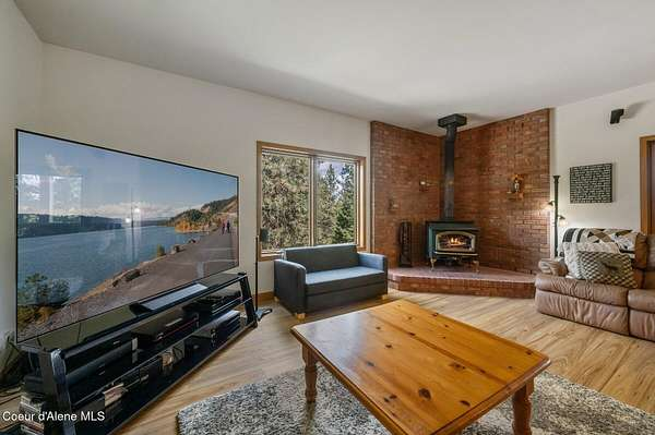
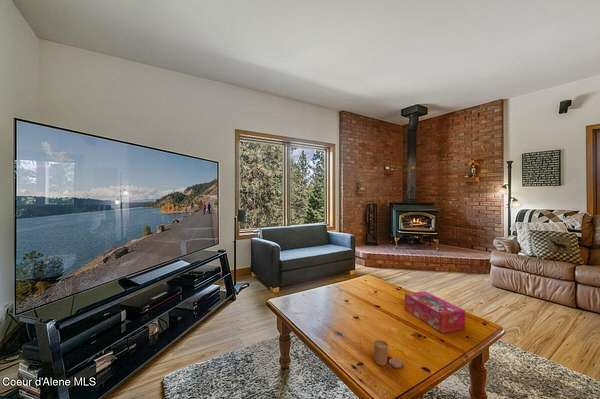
+ candle (387, 352)
+ tissue box (432, 309)
